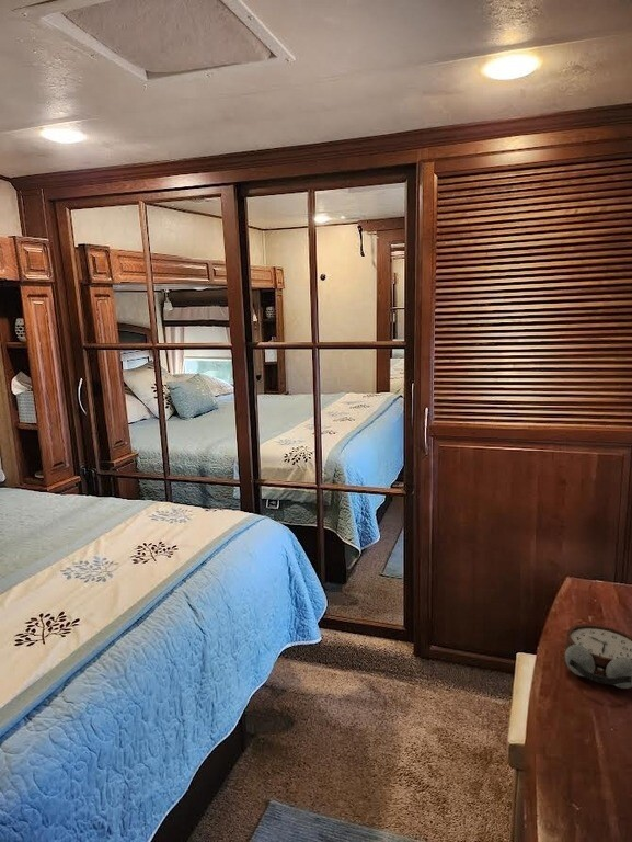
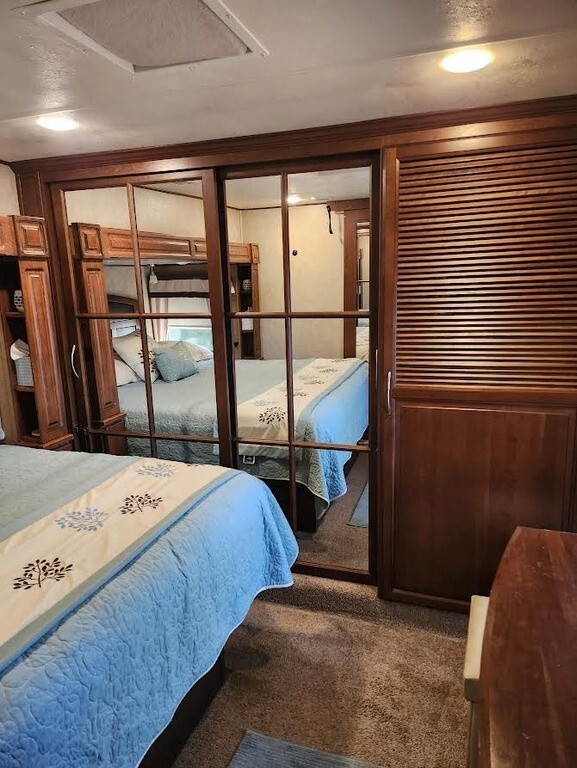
- alarm clock (602, 653)
